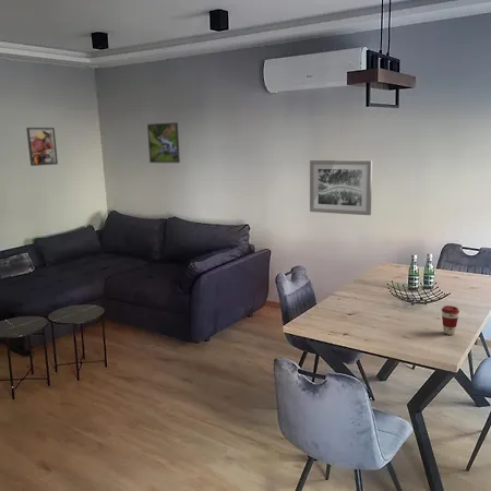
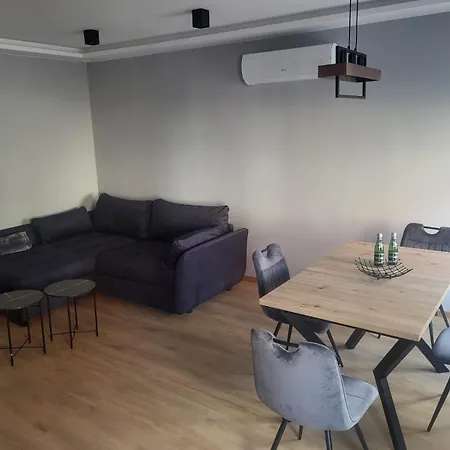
- coffee cup (450, 320)
- wall art (339, 187)
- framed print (163, 143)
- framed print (43, 146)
